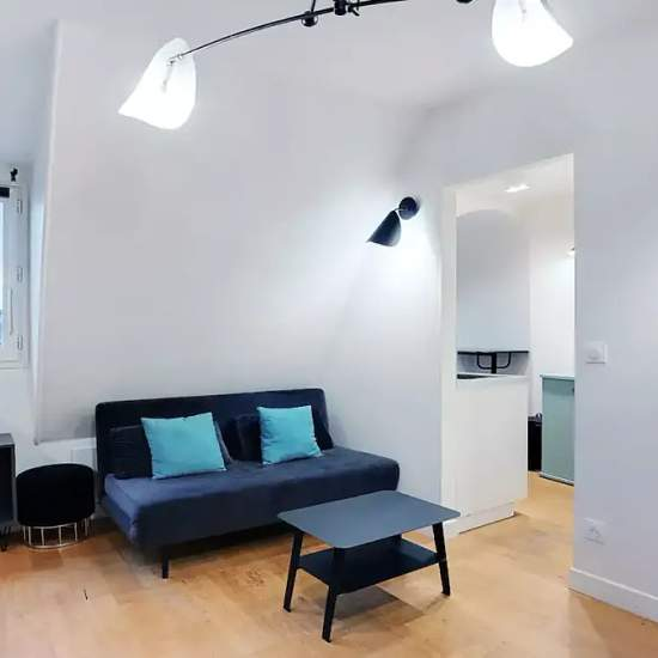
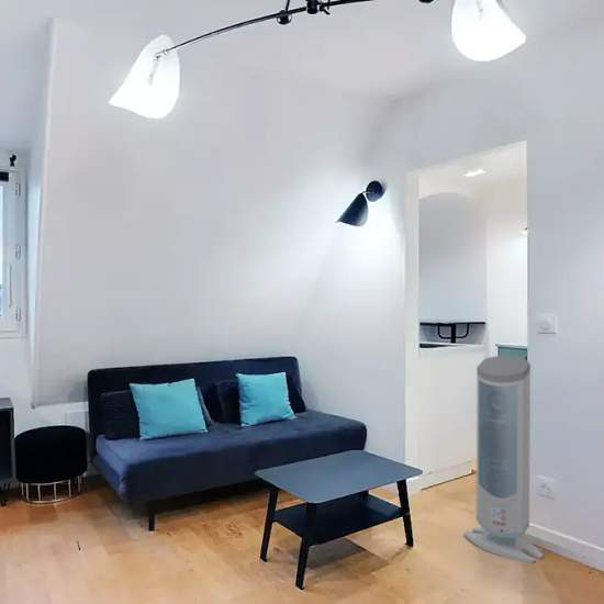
+ air purifier (502, 450)
